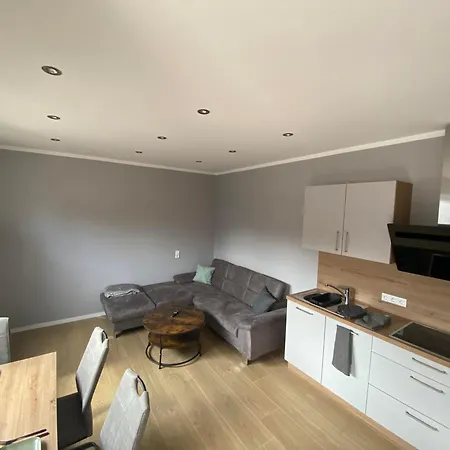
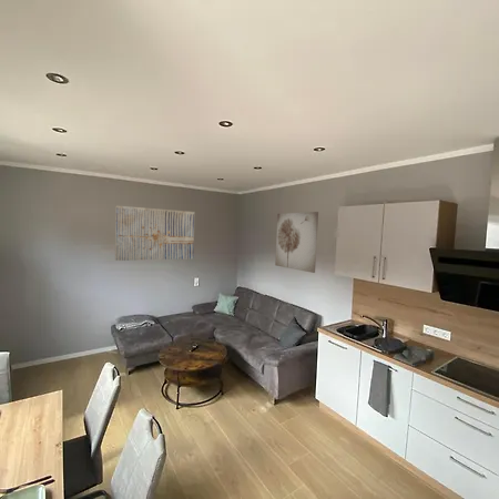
+ wall art (157, 234)
+ wall art (295, 241)
